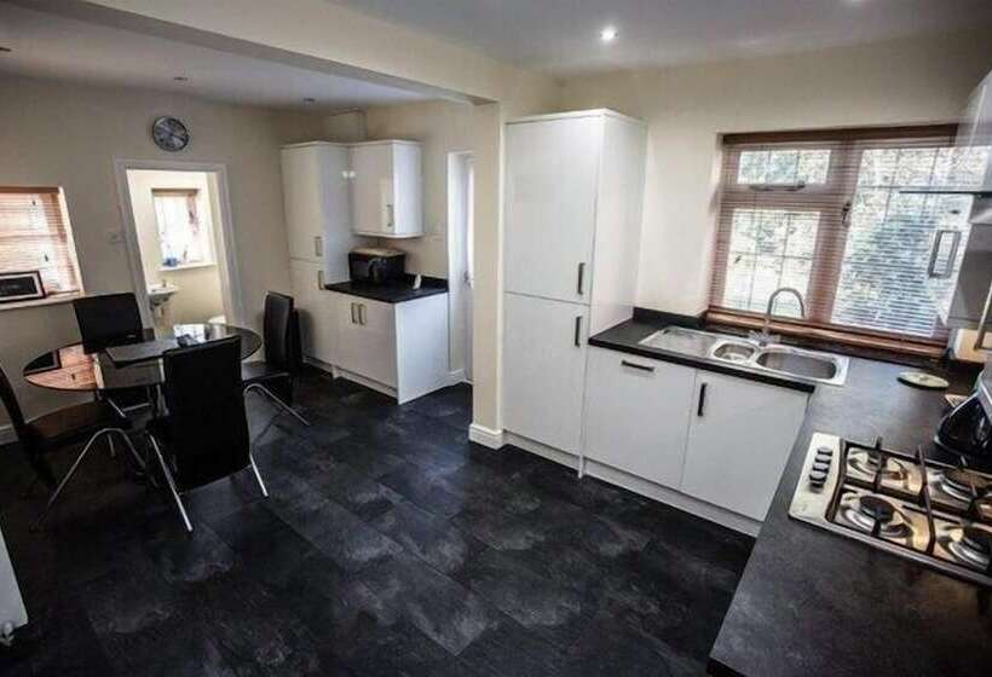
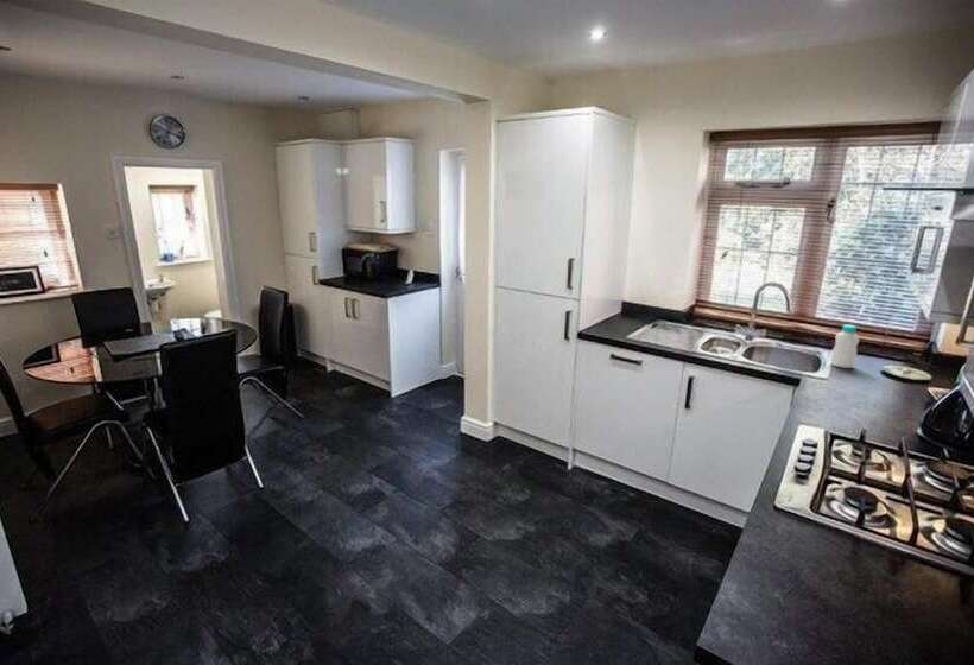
+ bottle (846, 346)
